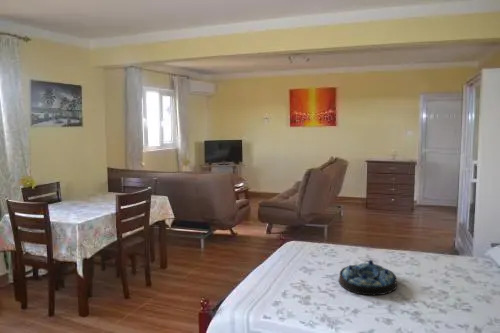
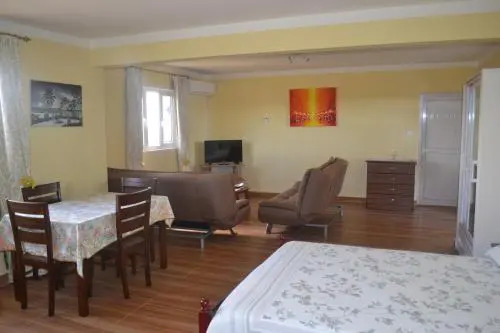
- serving tray (367, 274)
